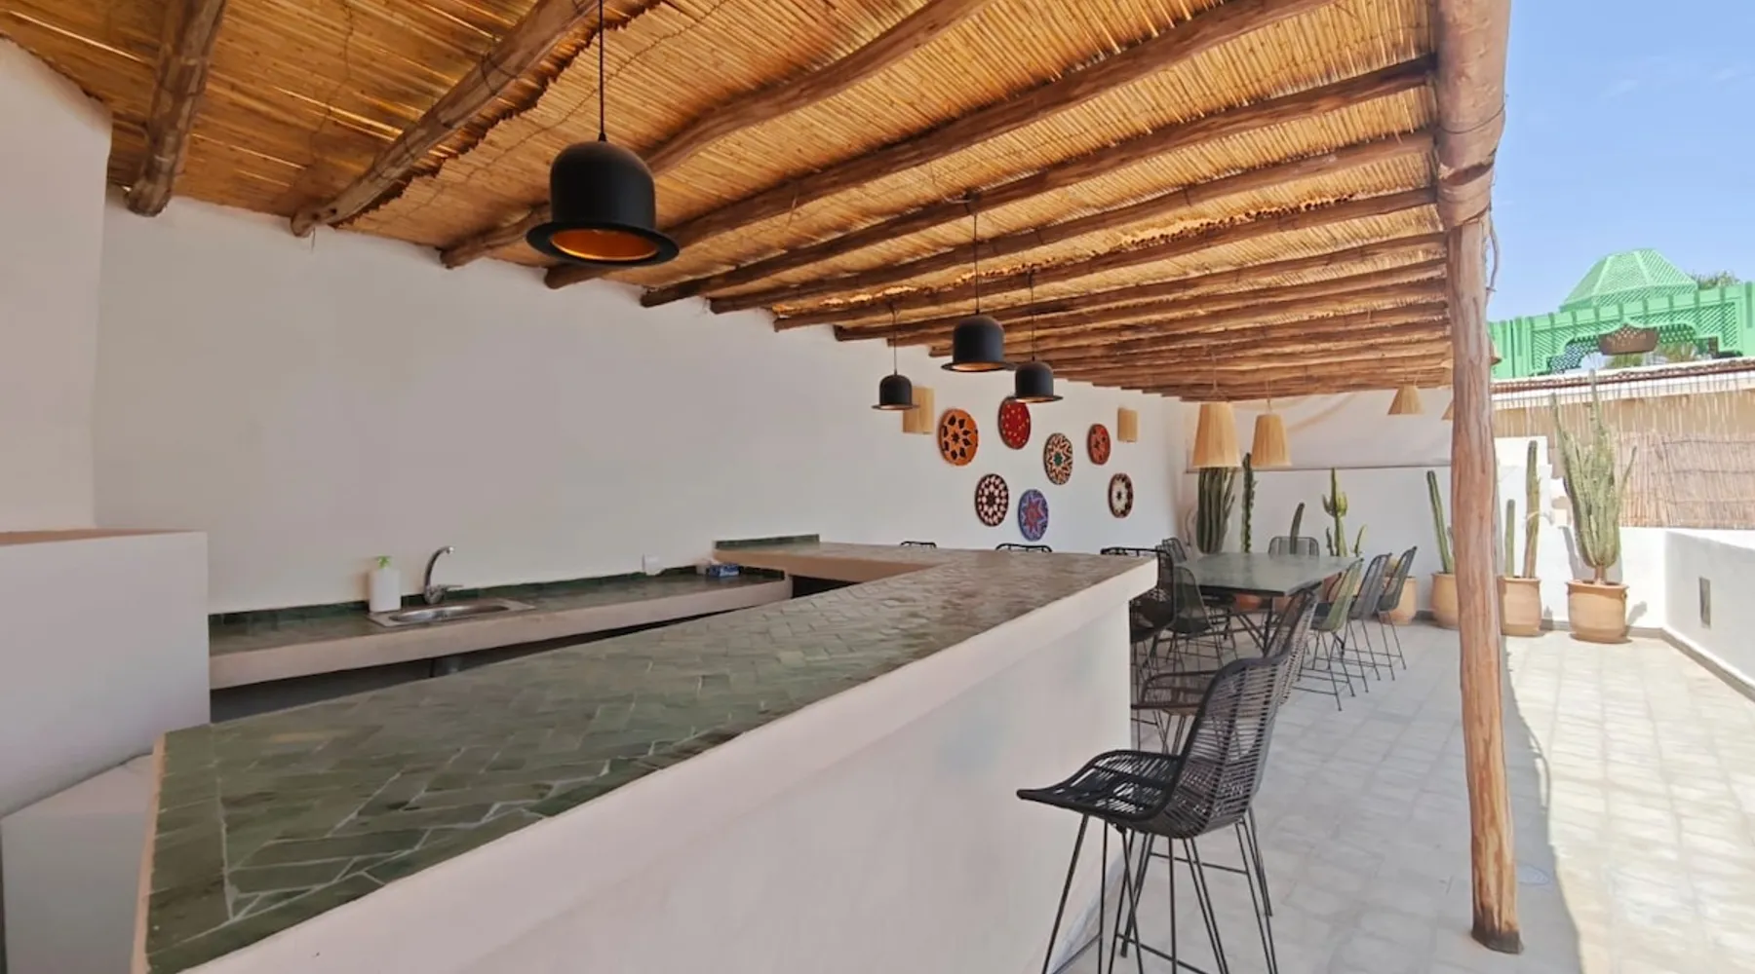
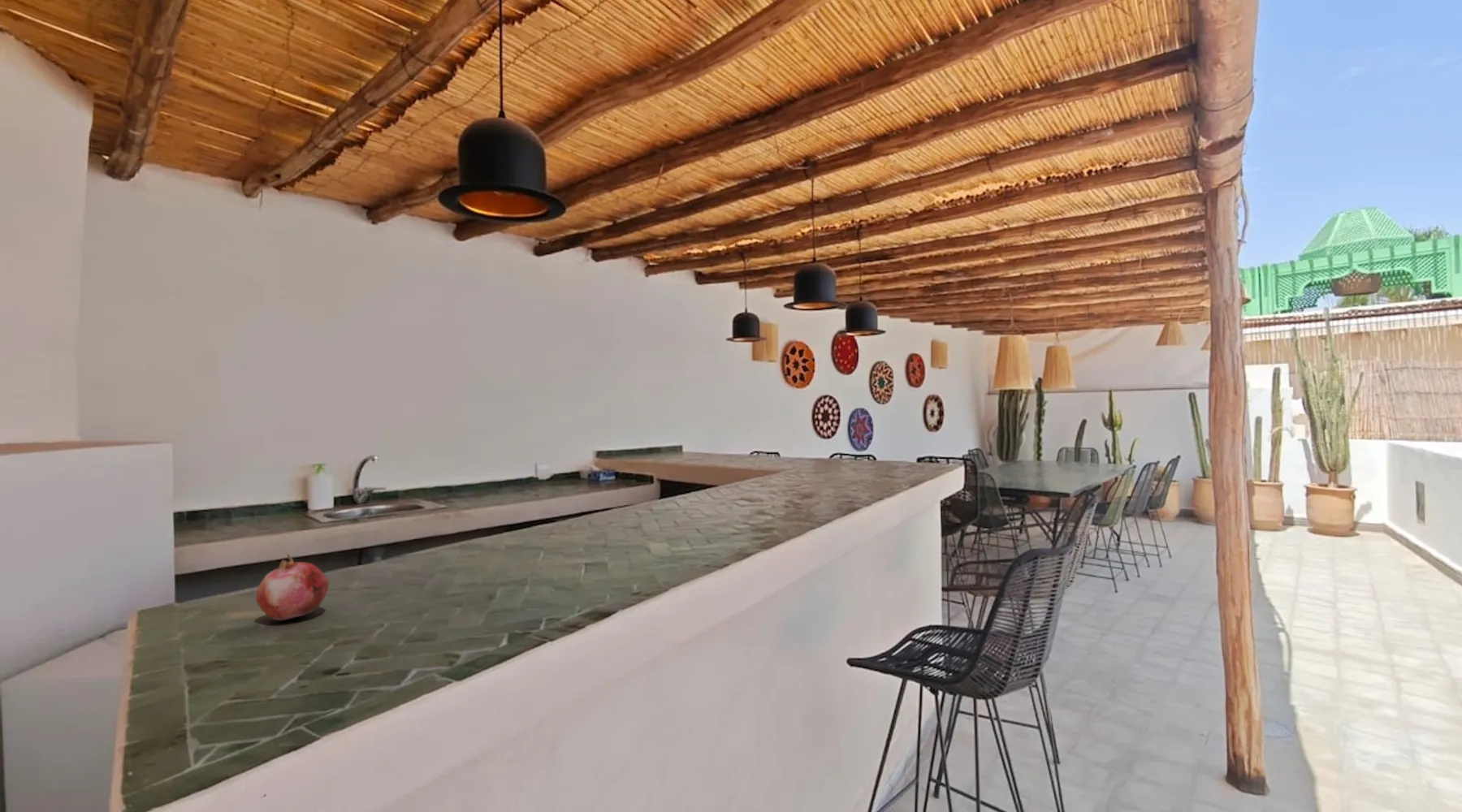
+ fruit (293, 584)
